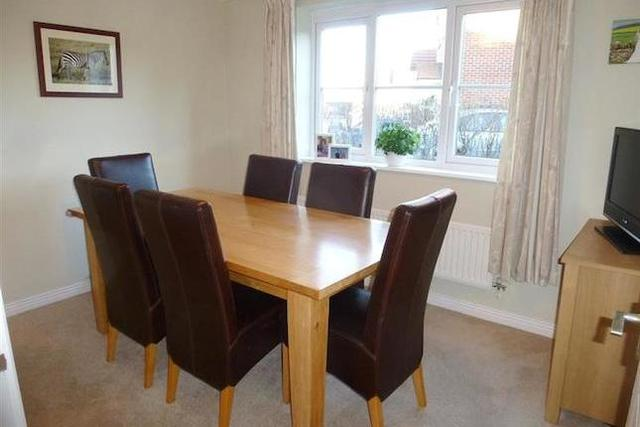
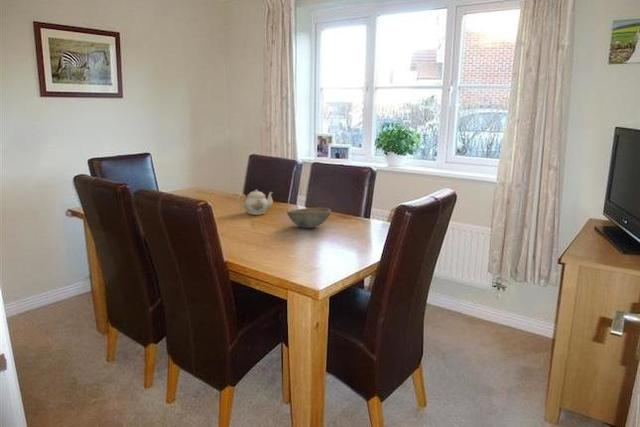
+ bowl (308, 217)
+ teapot (255, 201)
